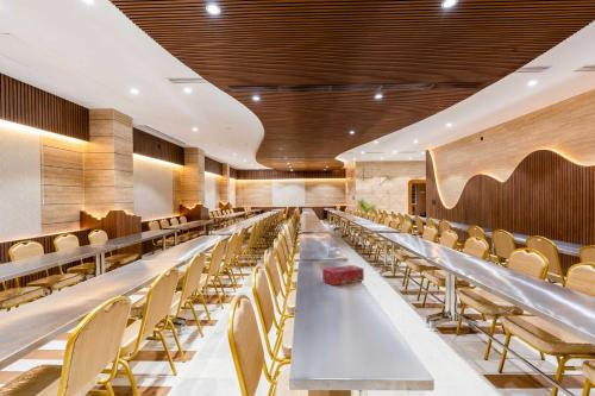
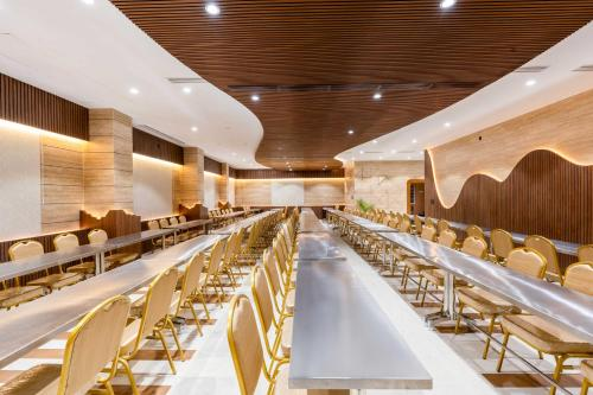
- tissue box (343, 275)
